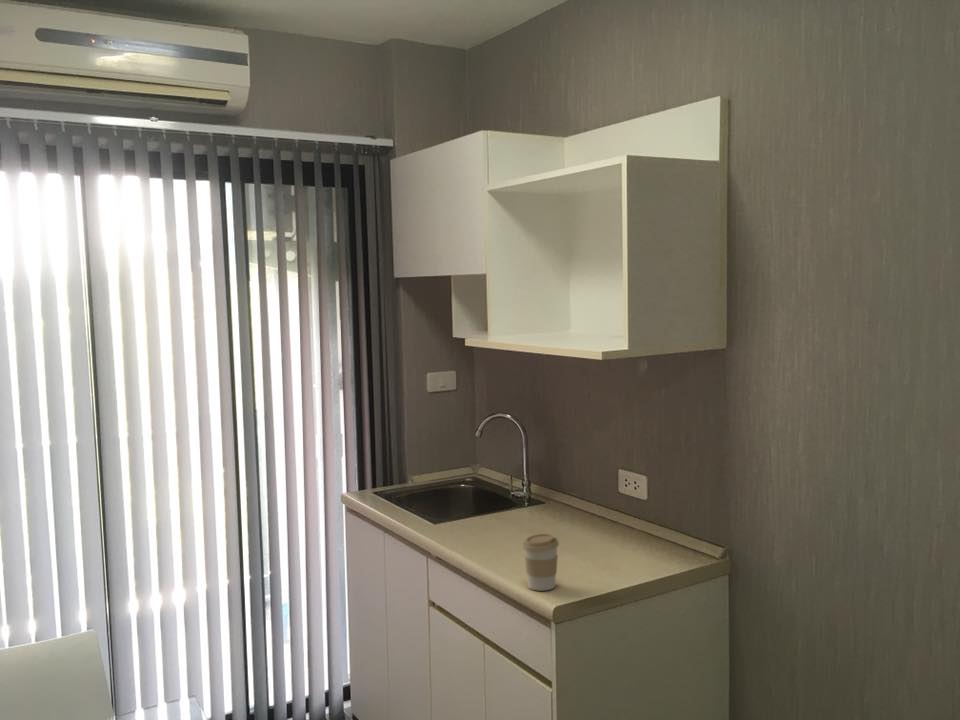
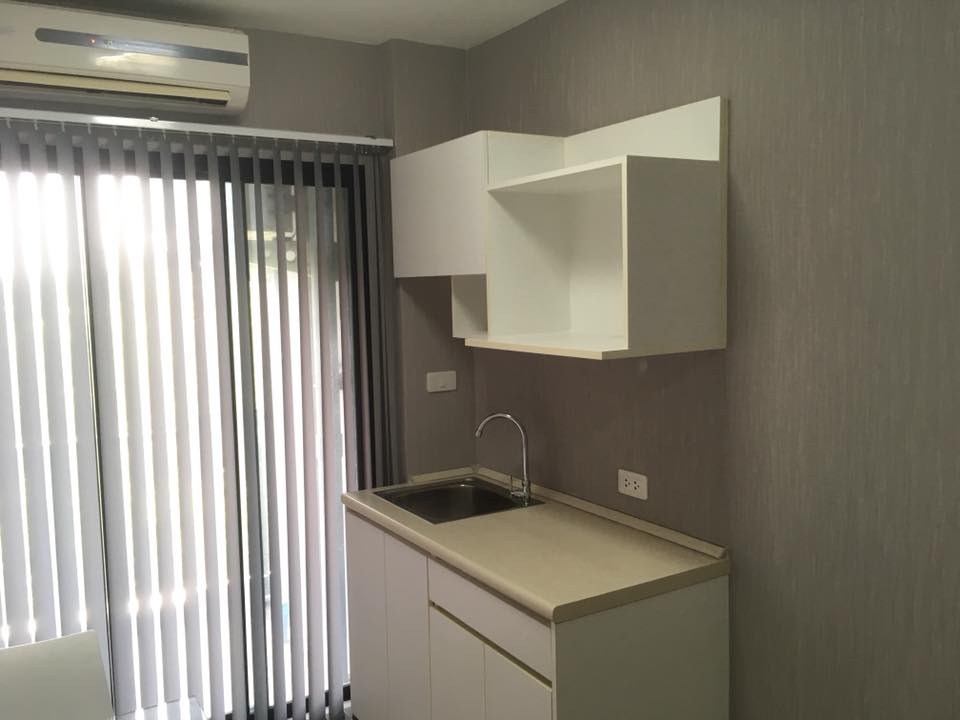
- coffee cup (540, 561)
